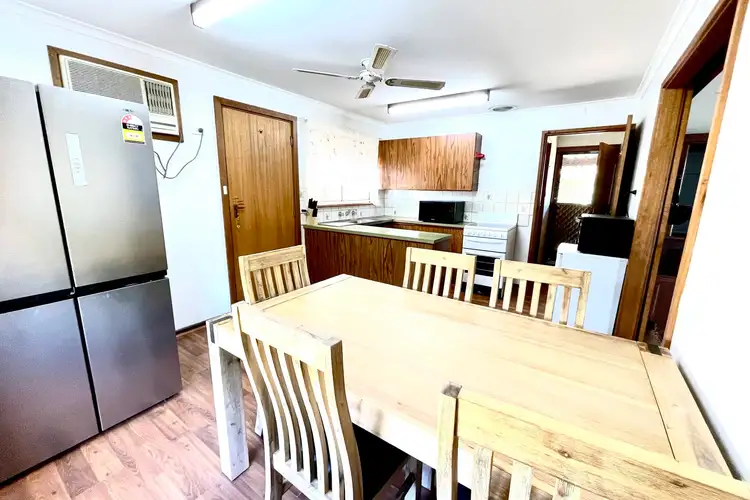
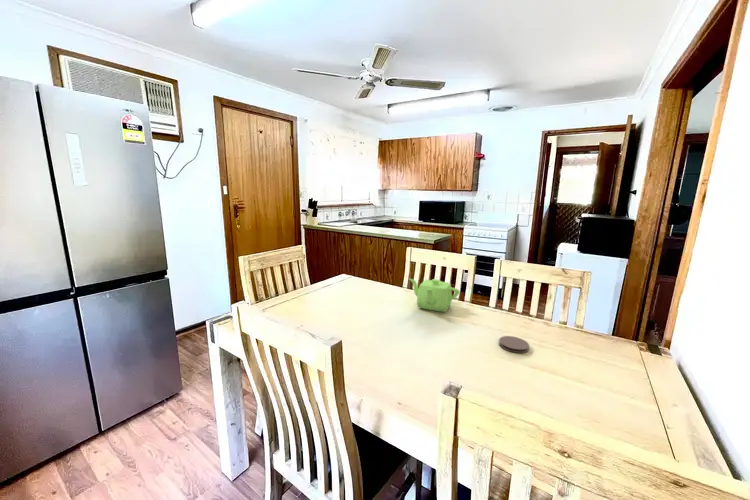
+ teapot (432, 293)
+ coaster (513, 344)
